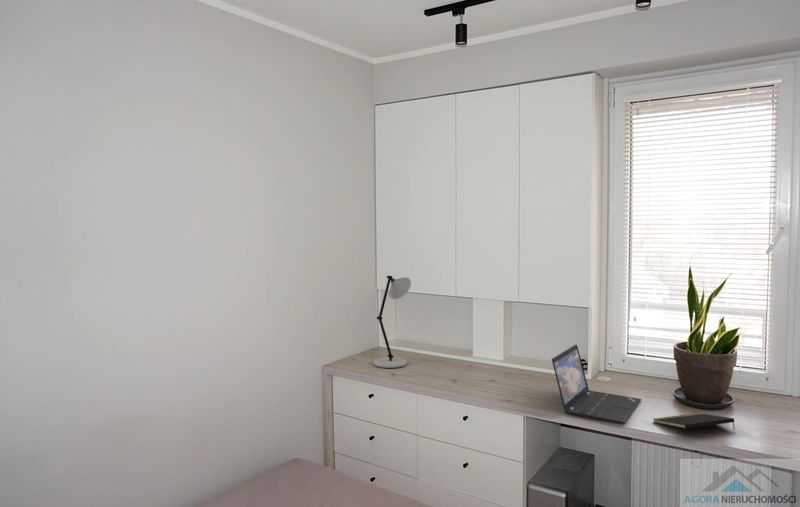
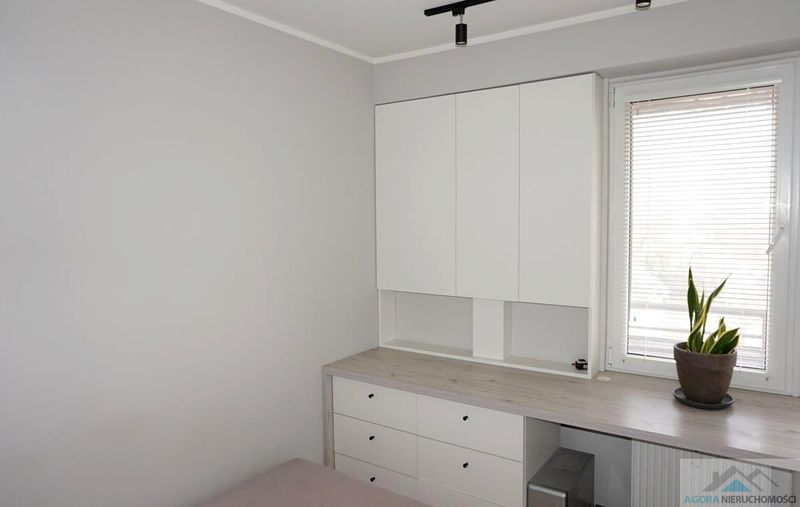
- laptop (595, 391)
- notepad (692, 420)
- desk lamp (382, 323)
